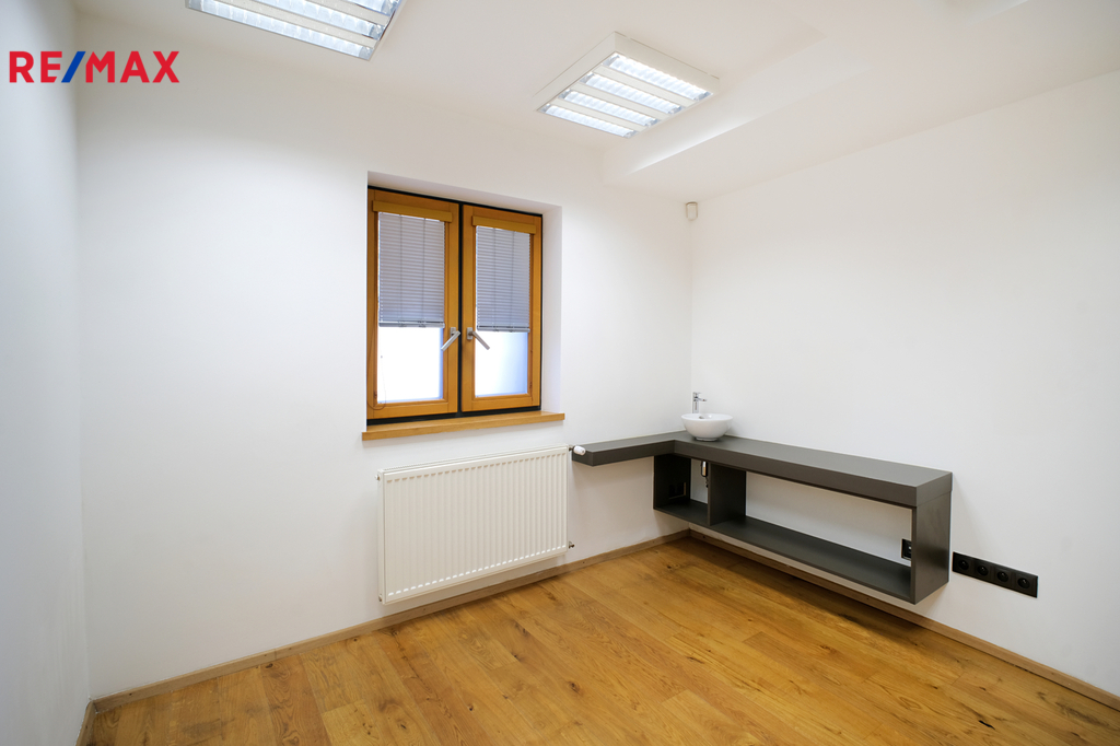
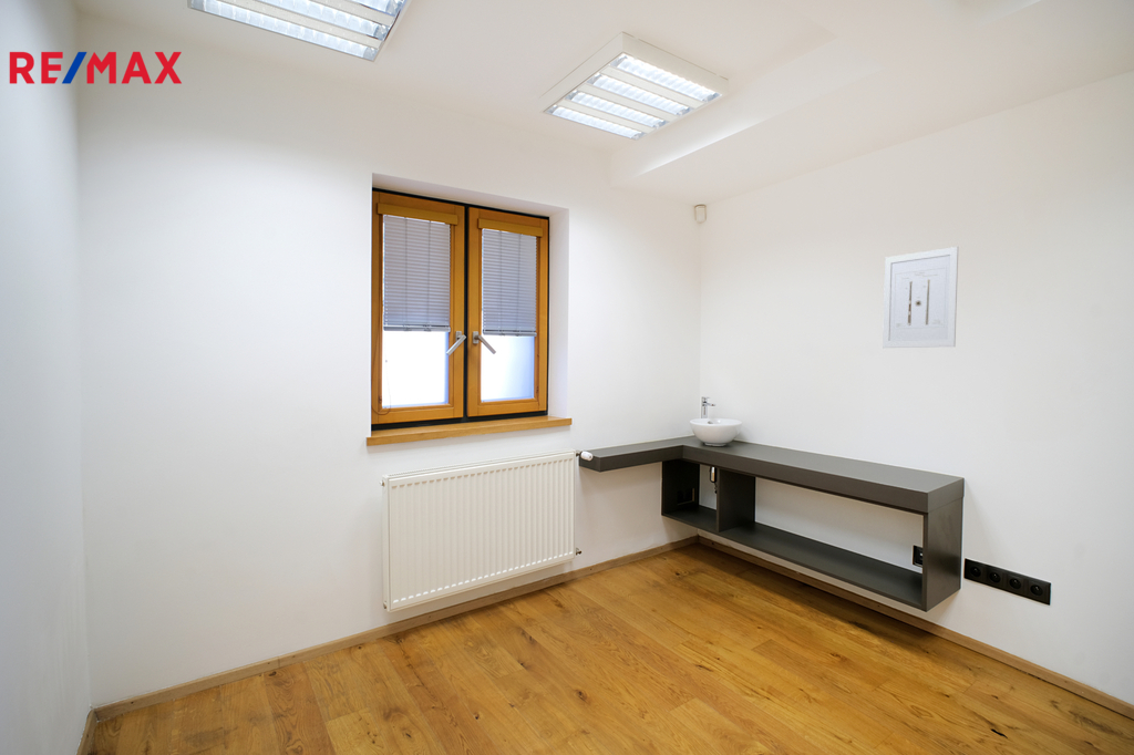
+ wall art (918, 299)
